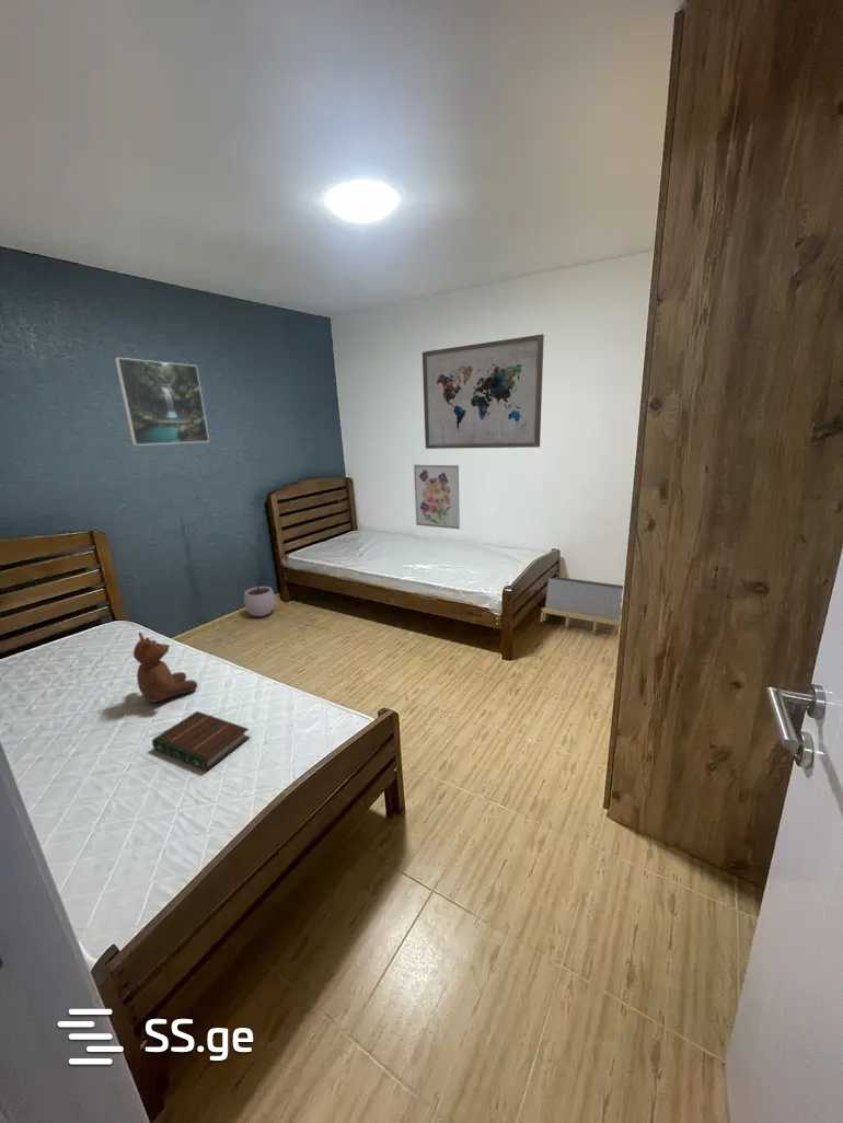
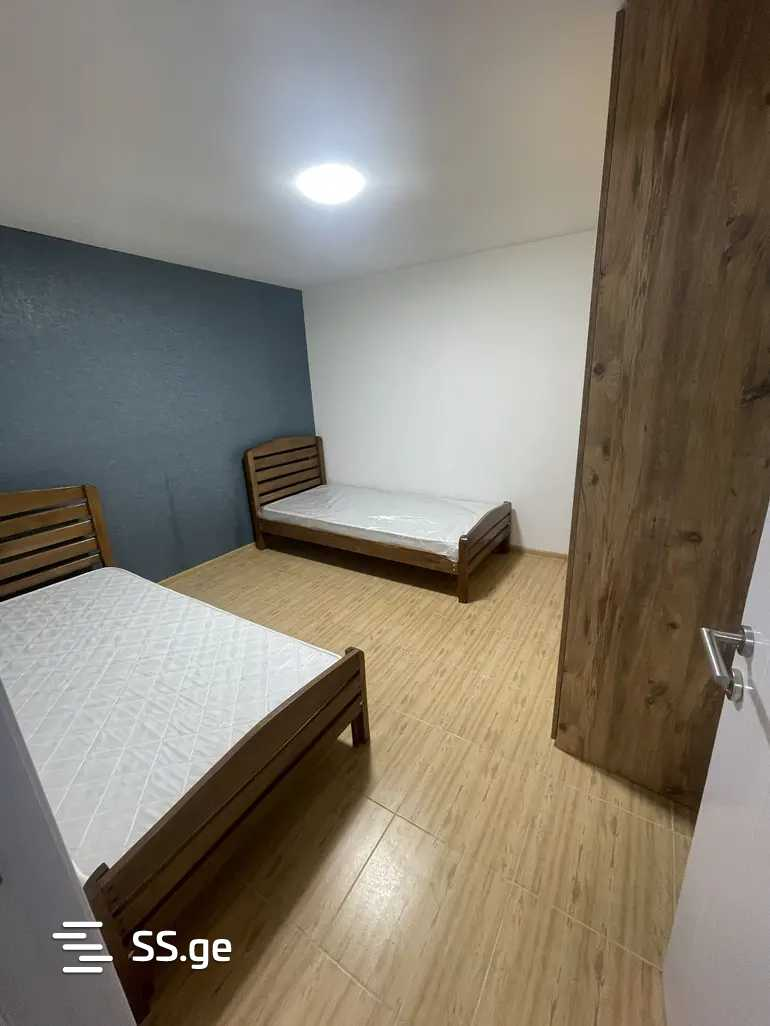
- plant pot (258, 597)
- wall art (478, 397)
- book (201, 739)
- storage bin (587, 601)
- teddy bear (162, 662)
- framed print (165, 403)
- wall art (437, 496)
